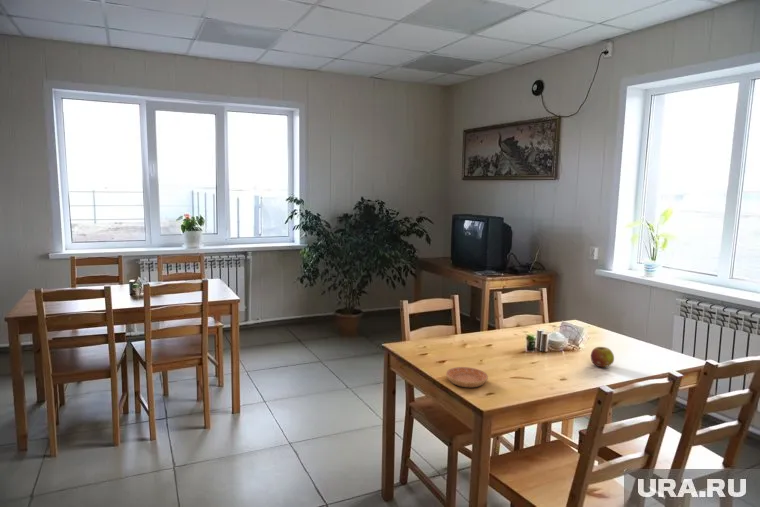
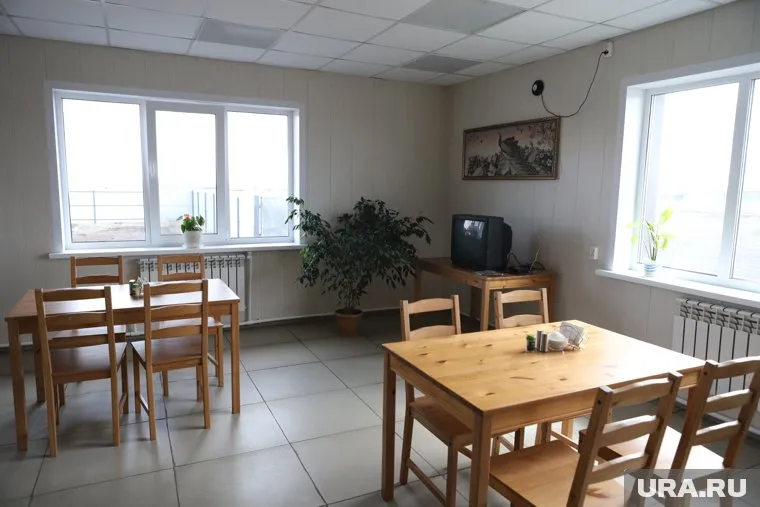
- fruit (602, 356)
- saucer (466, 377)
